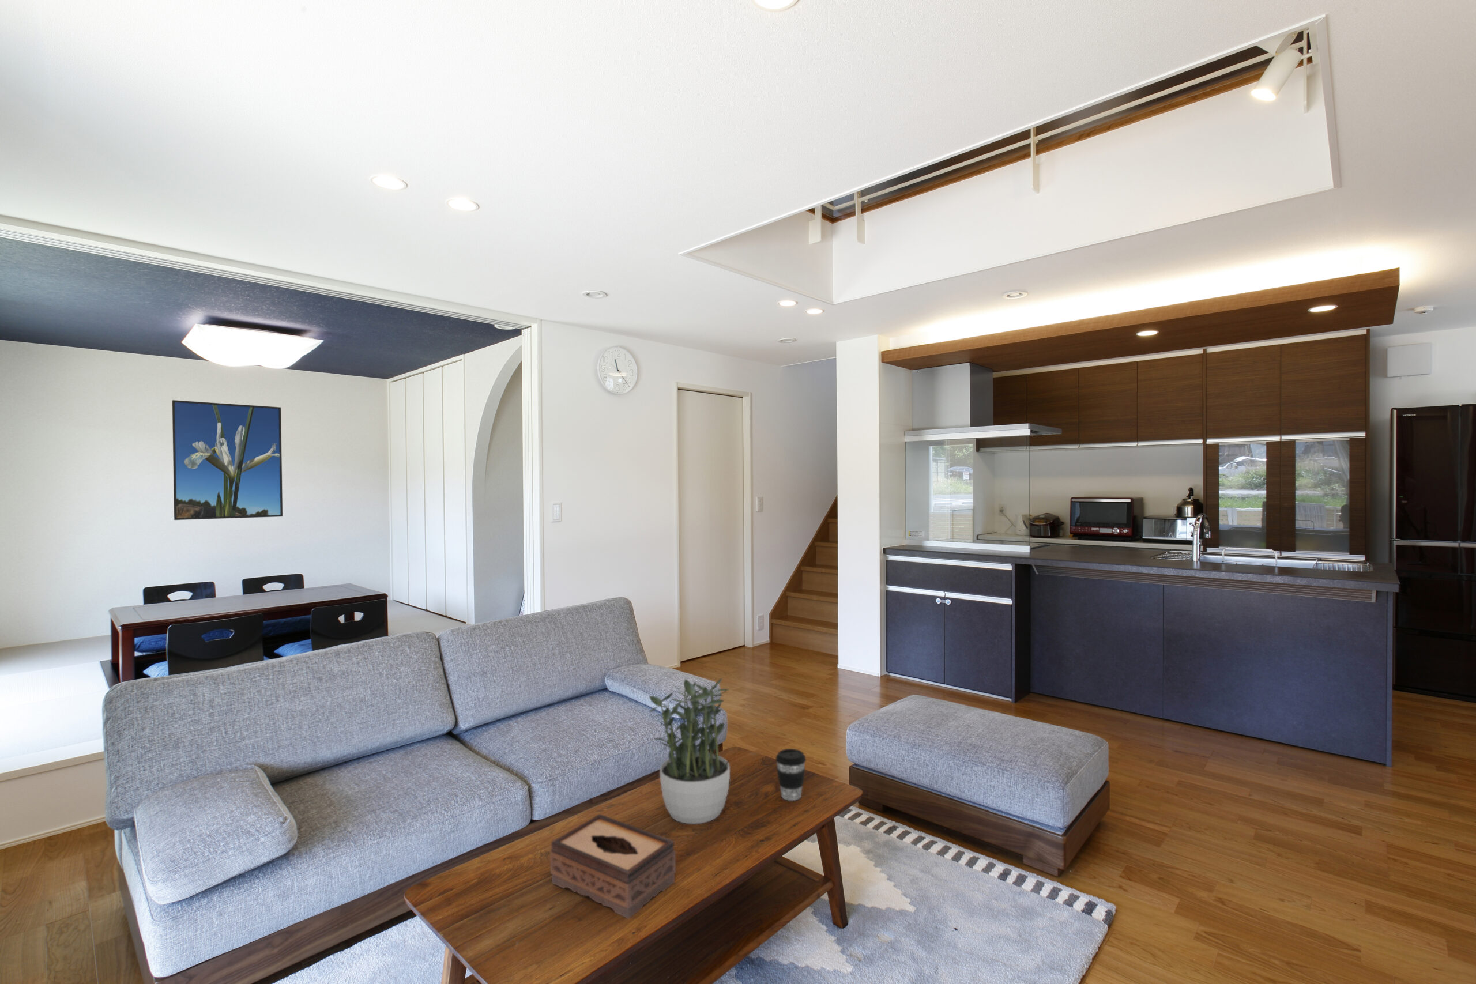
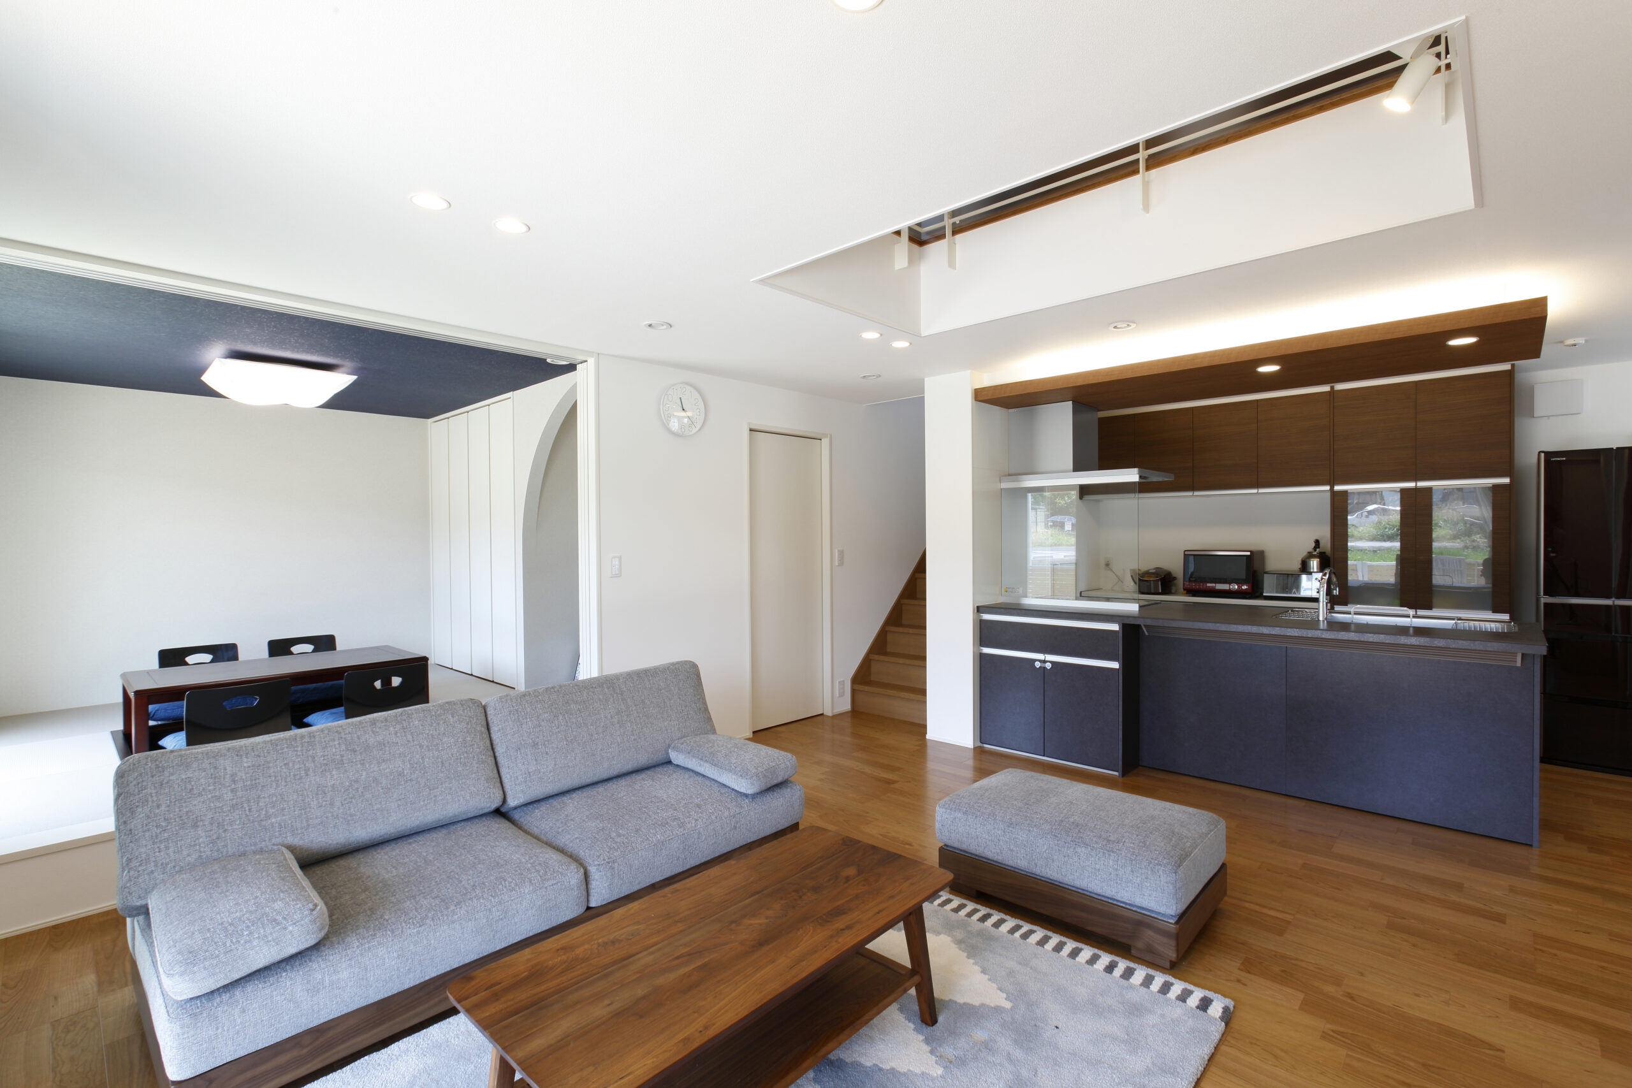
- potted plant (689, 743)
- tissue box (613, 862)
- coffee cup (791, 774)
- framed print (230, 460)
